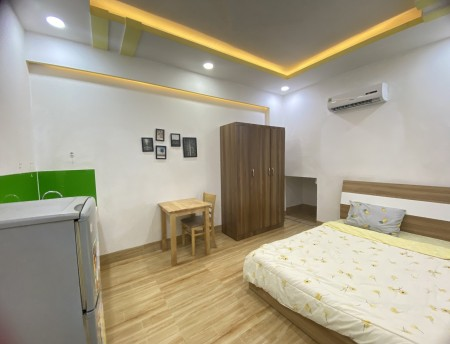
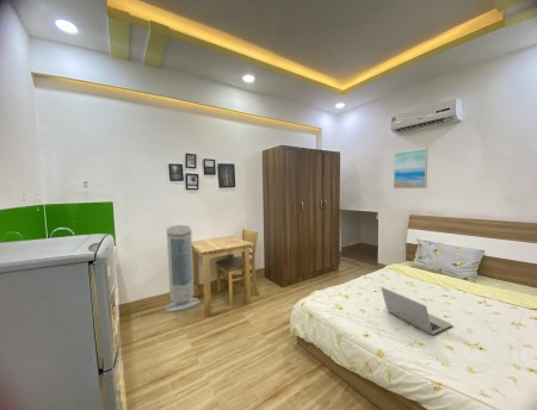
+ wall art (409, 169)
+ laptop (414, 305)
+ air purifier (180, 266)
